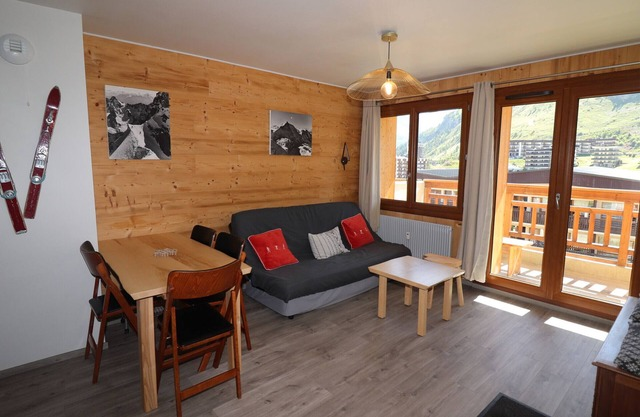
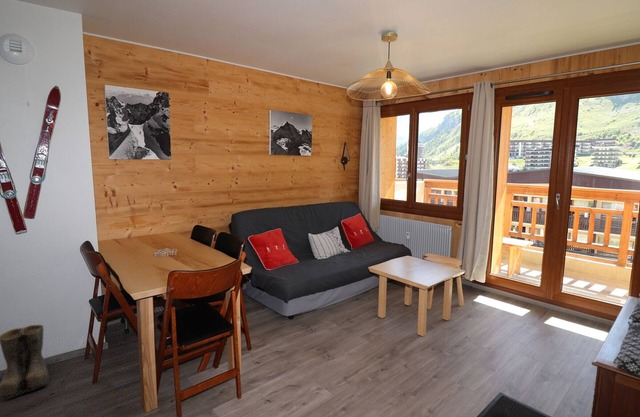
+ boots (22, 358)
